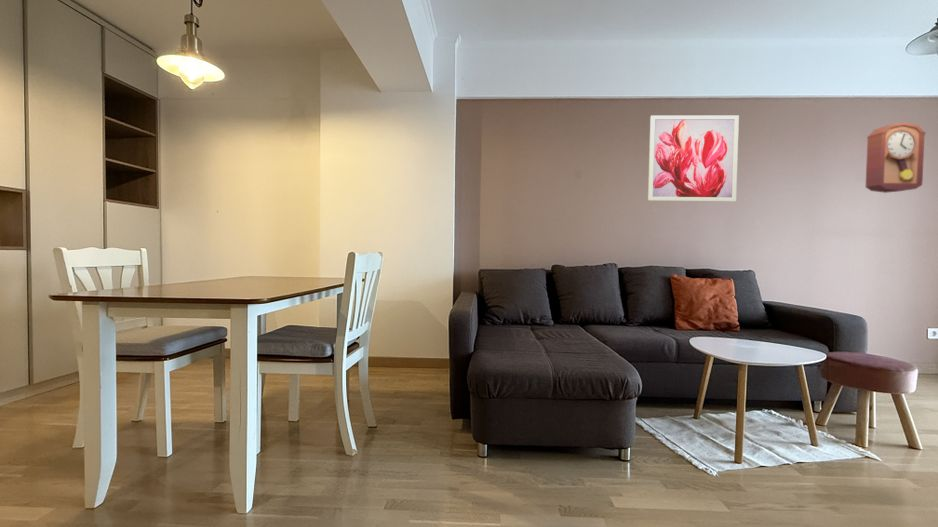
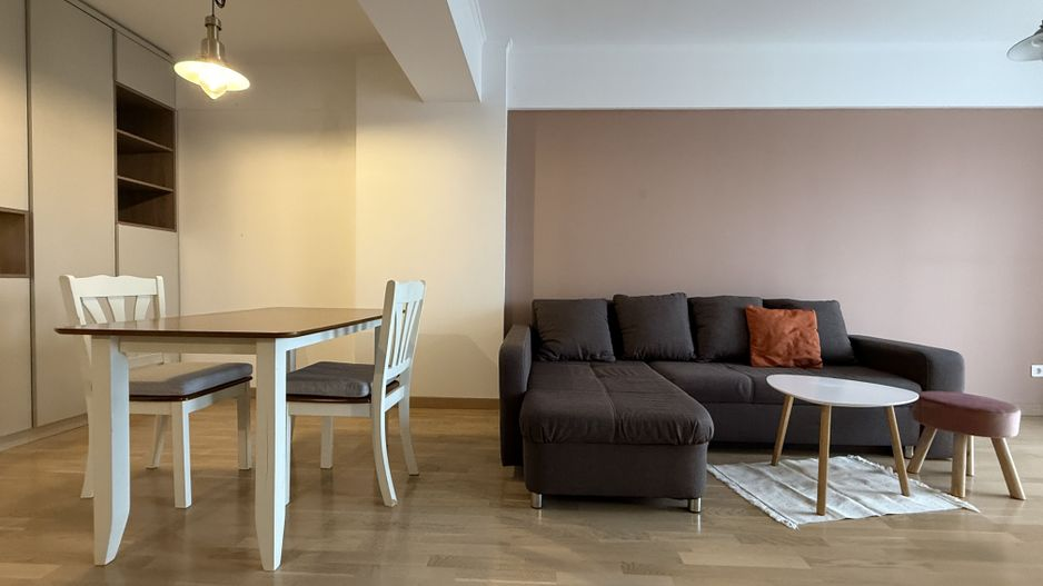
- pendulum clock (894, 158)
- wall art (692, 158)
